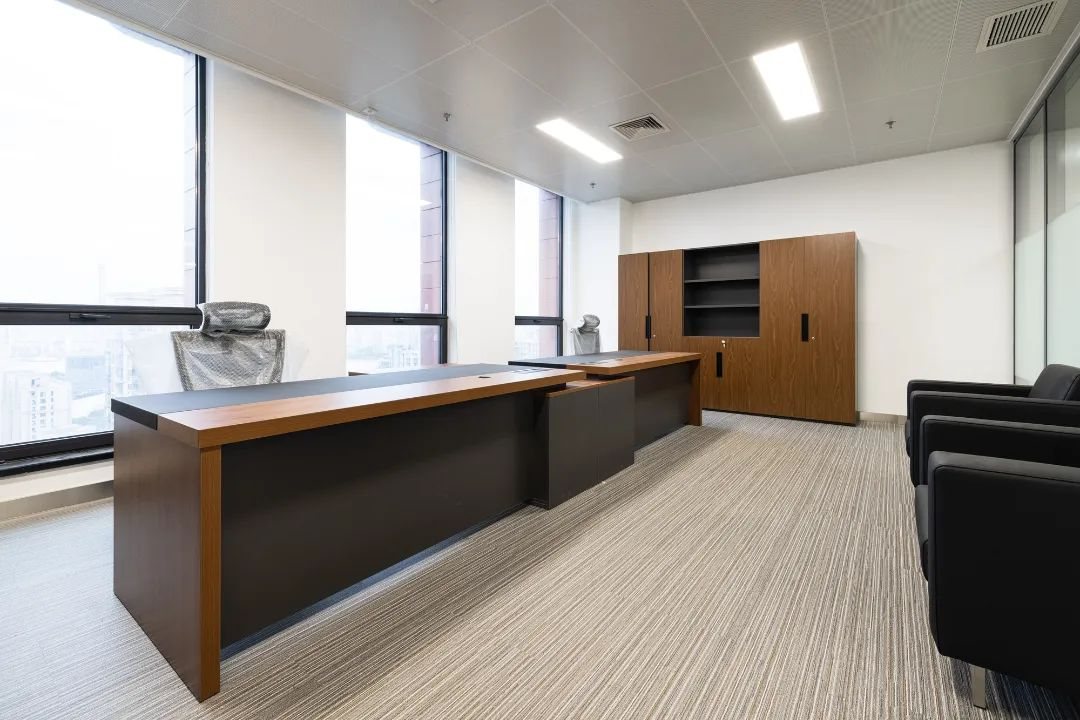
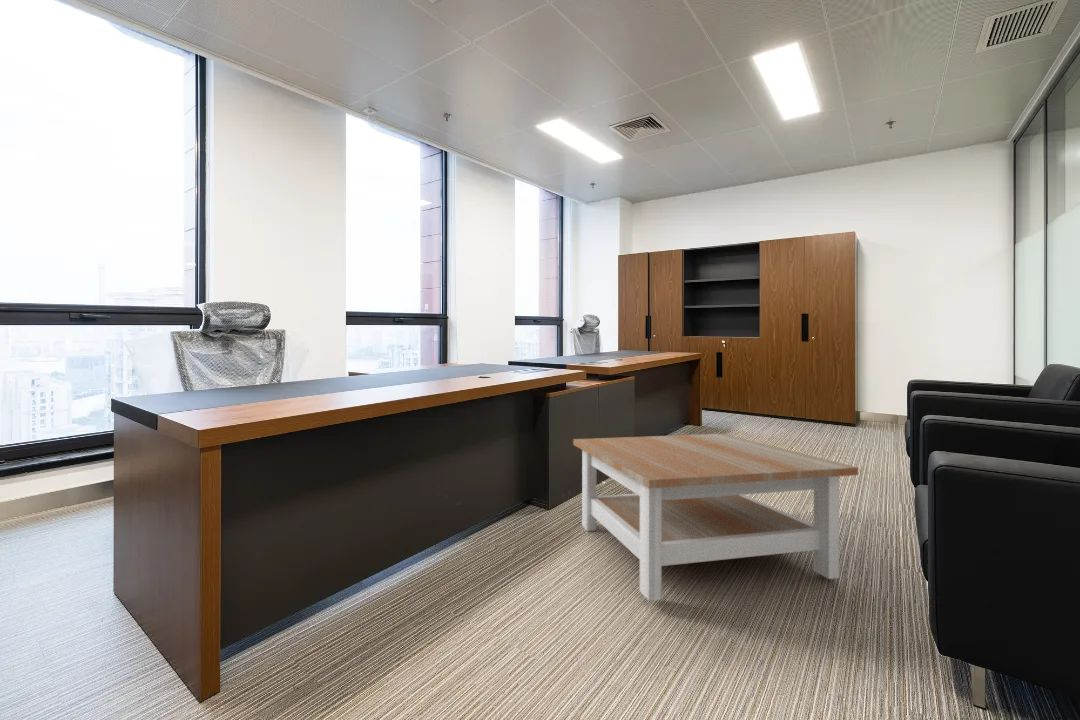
+ coffee table (694, 500)
